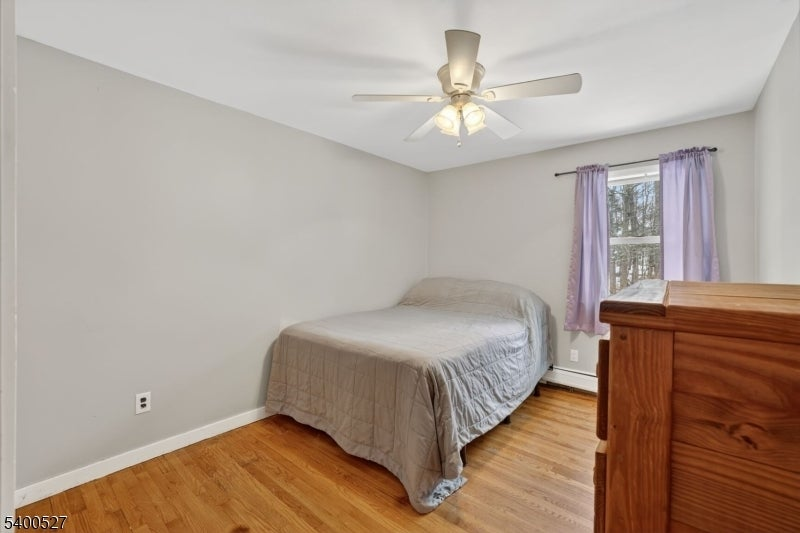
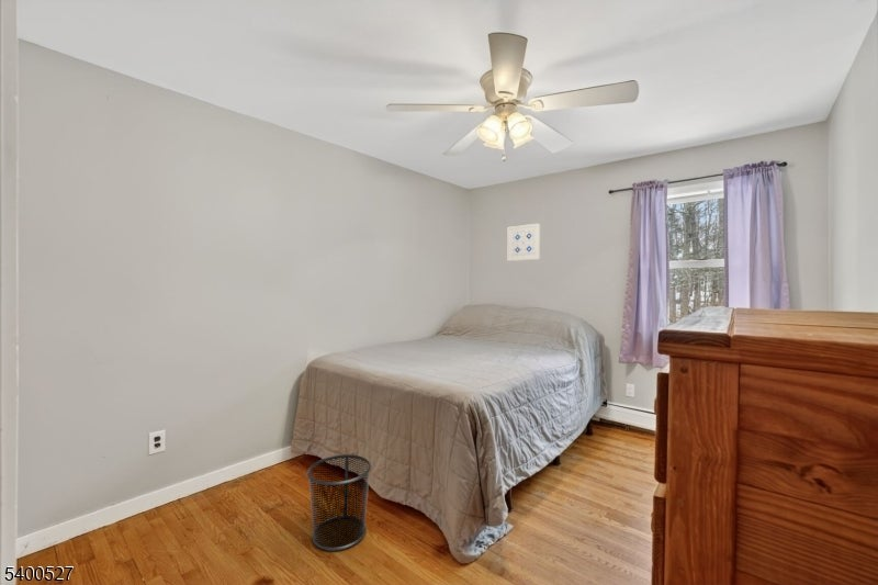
+ waste bin (339, 500)
+ wall art (524, 243)
